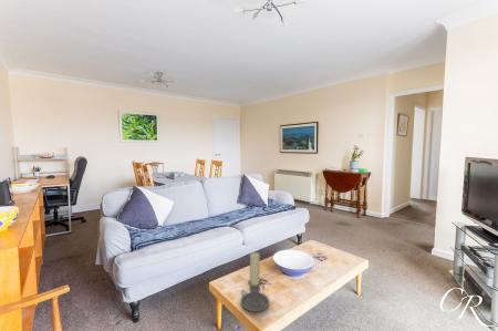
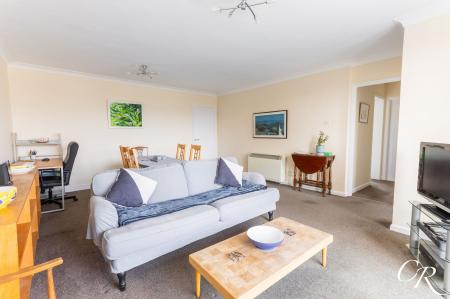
- candle holder (252, 278)
